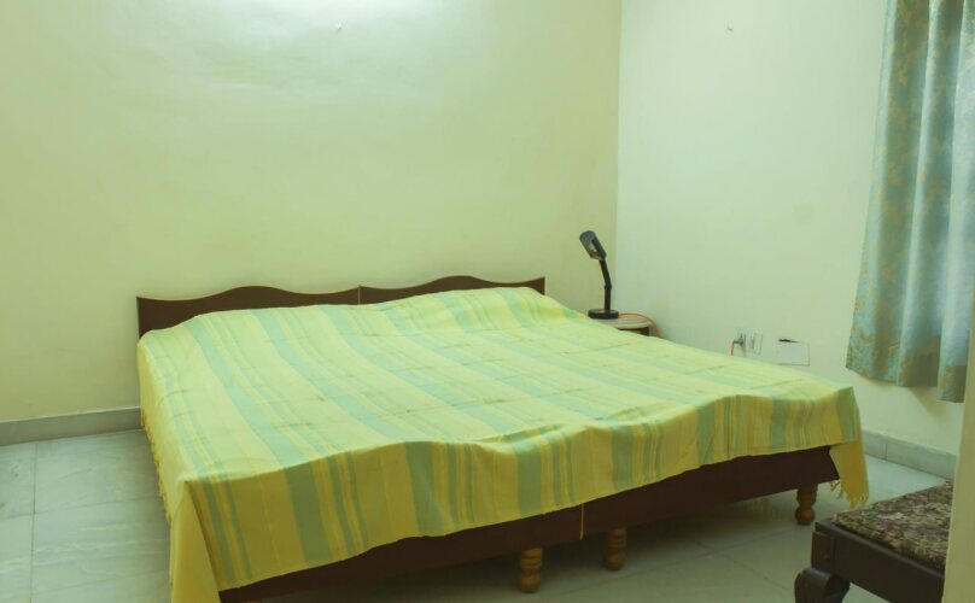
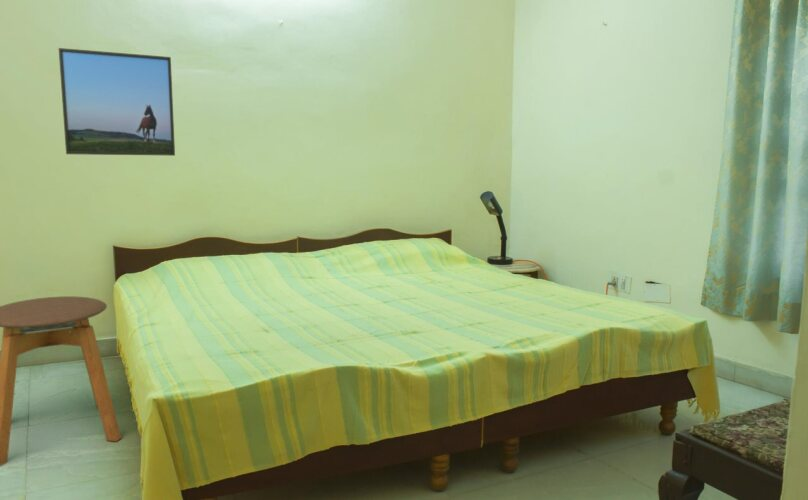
+ stool (46, 347)
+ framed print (119, 104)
